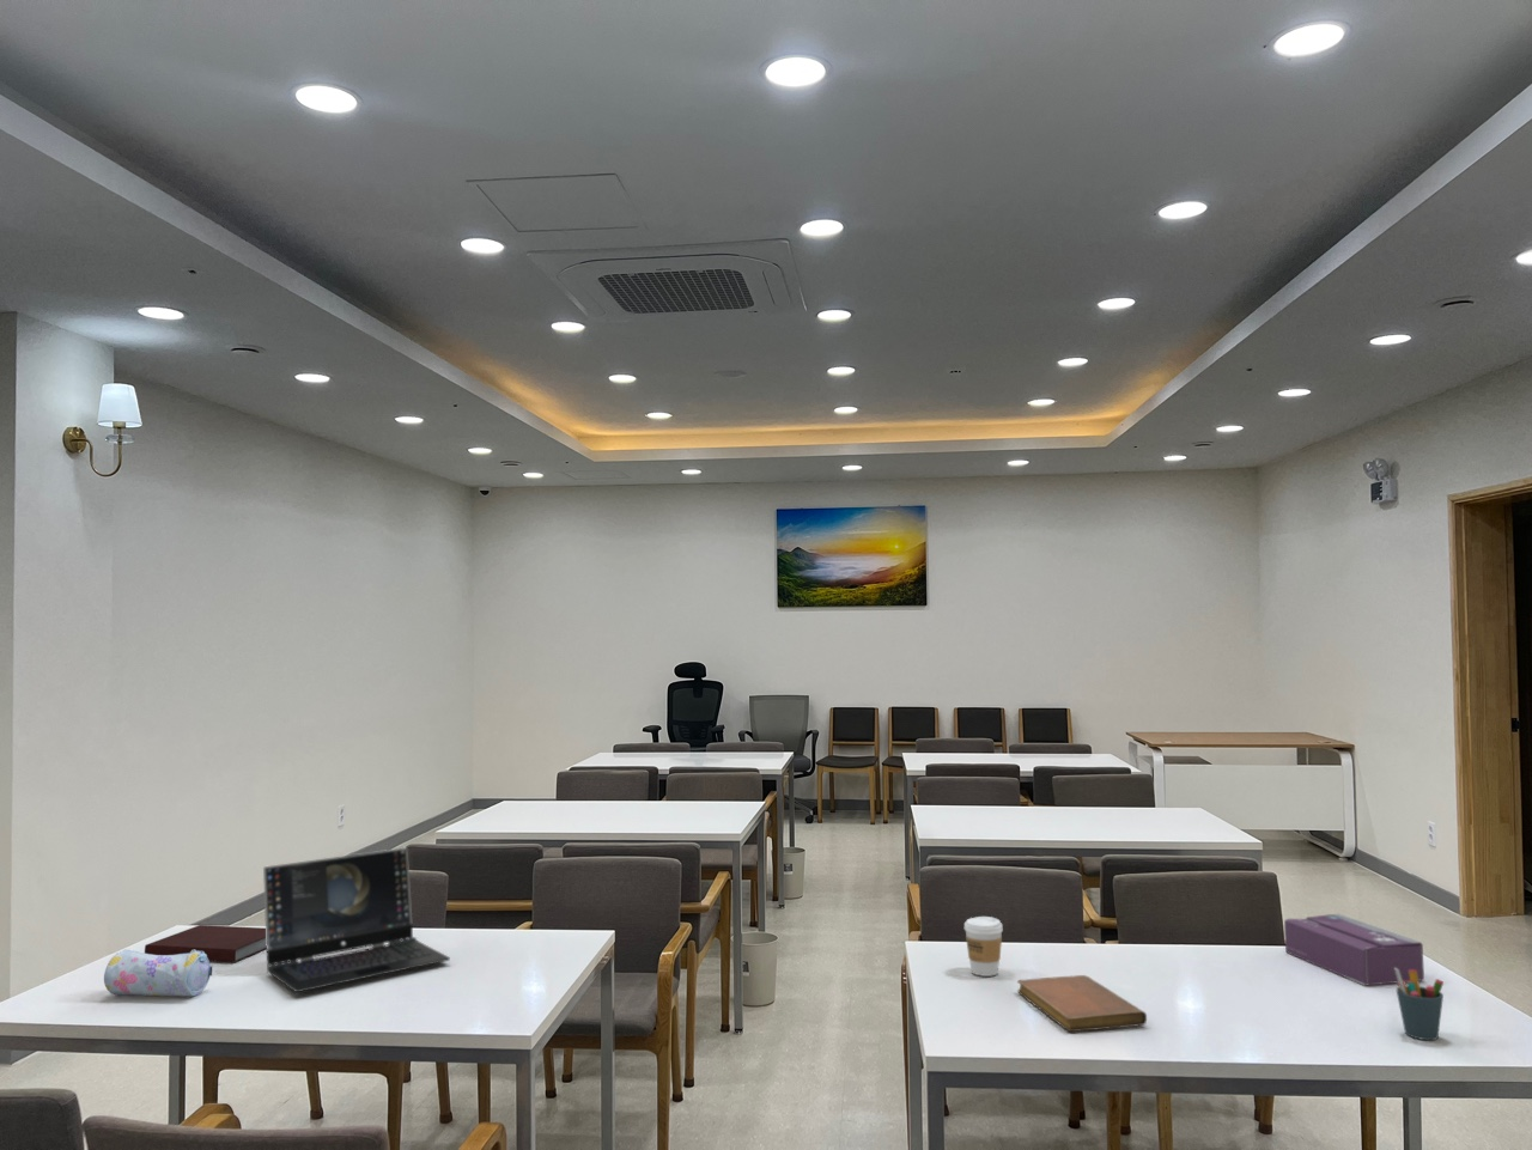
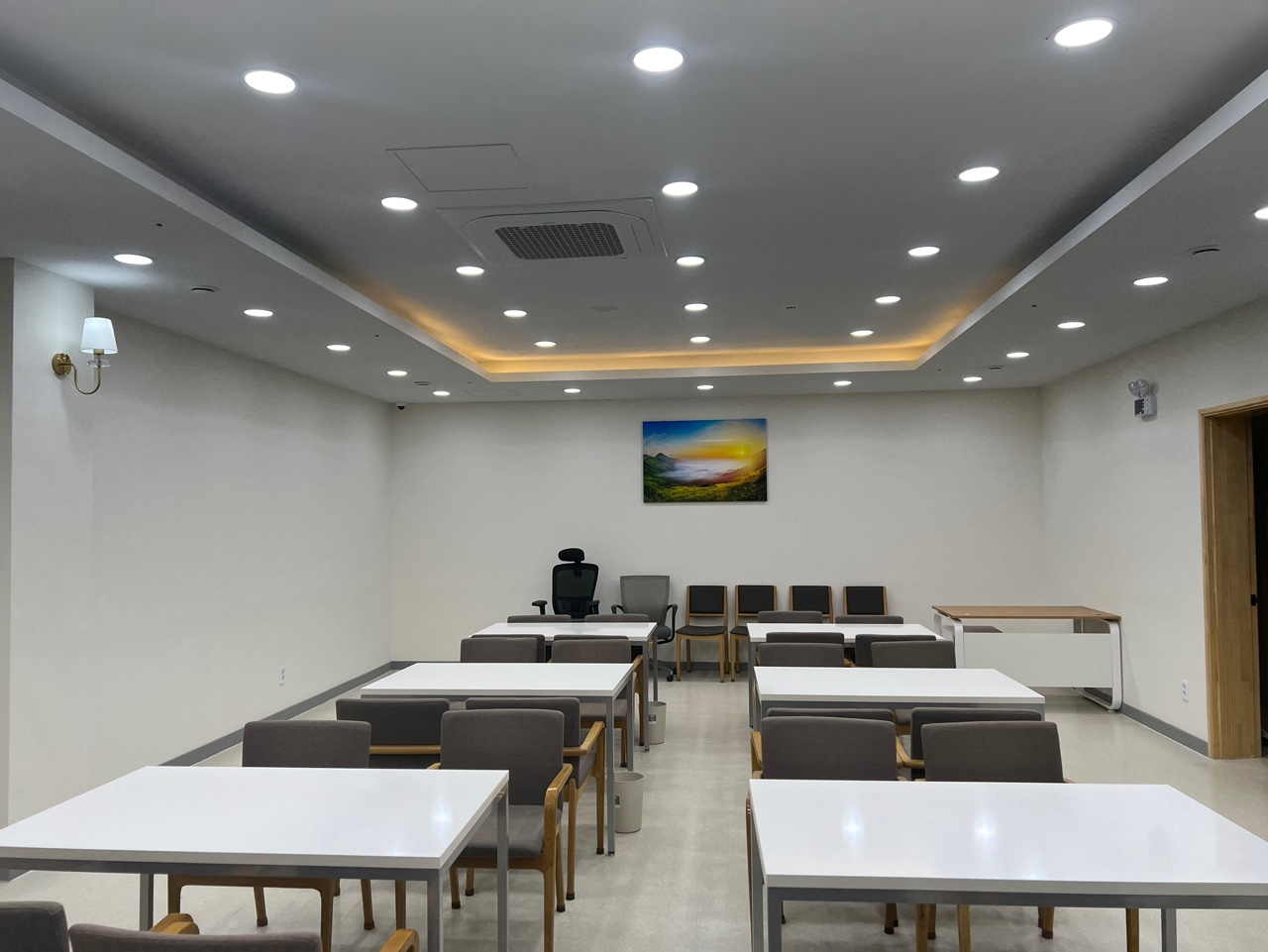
- notebook (215, 943)
- laptop (355, 916)
- pencil case (157, 971)
- pen holder (1420, 1001)
- notebook (1079, 1000)
- tissue box (1350, 947)
- coffee cup (983, 946)
